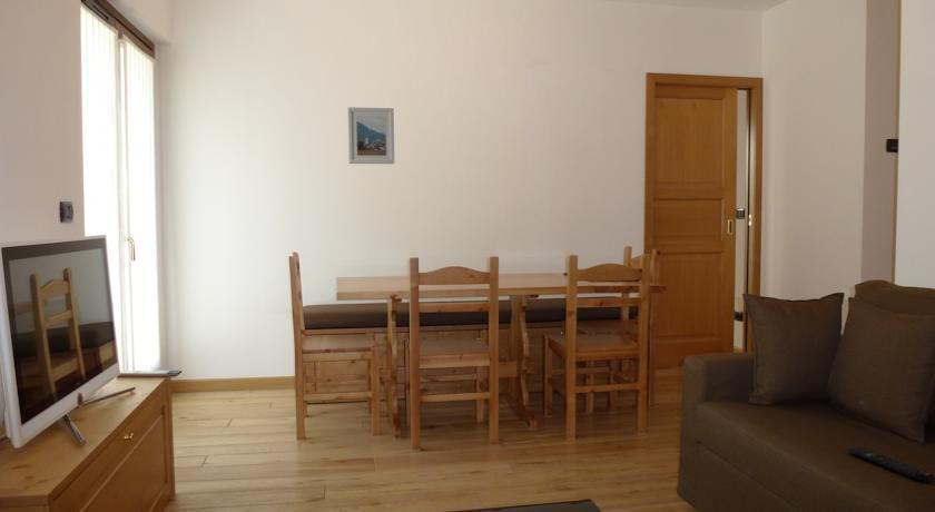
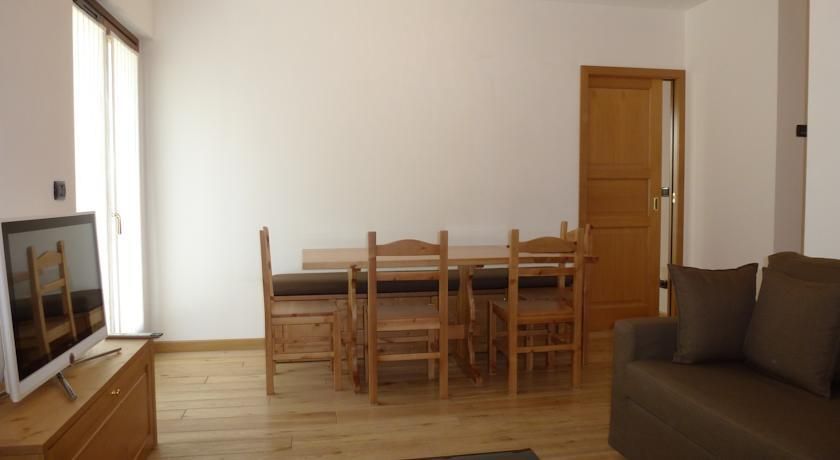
- remote control (888, 463)
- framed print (371, 136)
